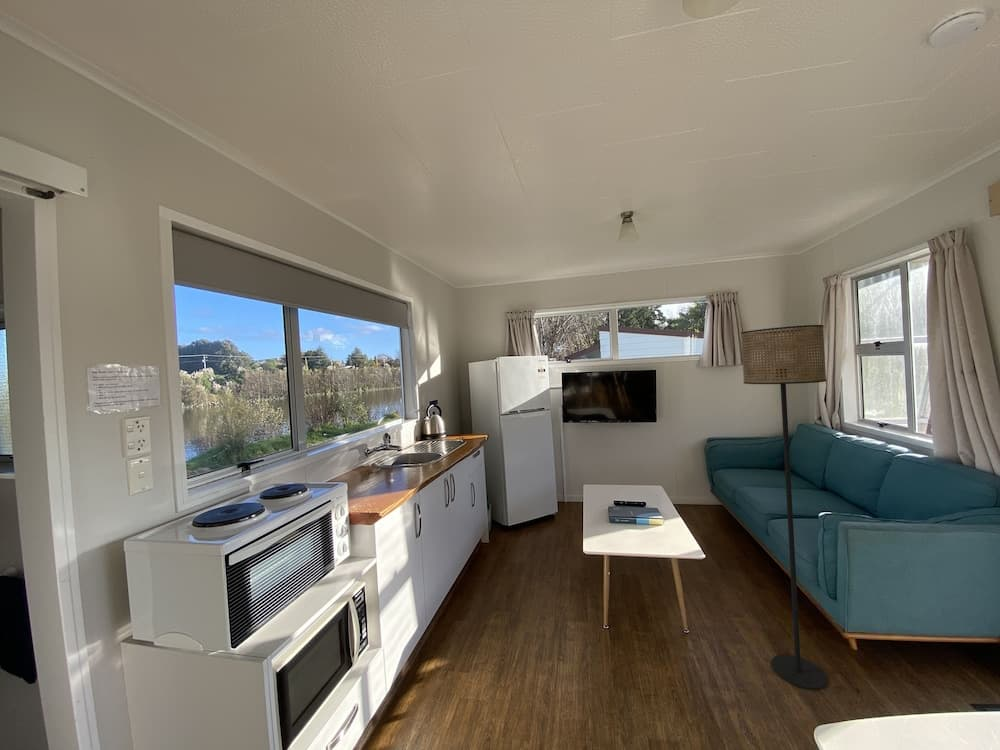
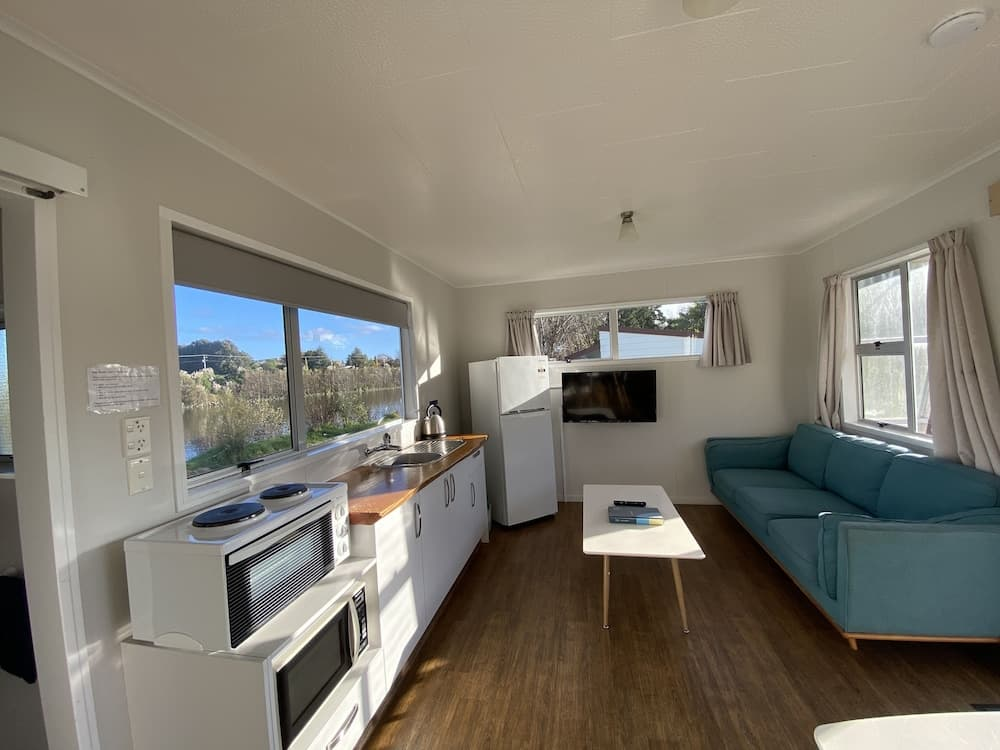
- floor lamp (789, 501)
